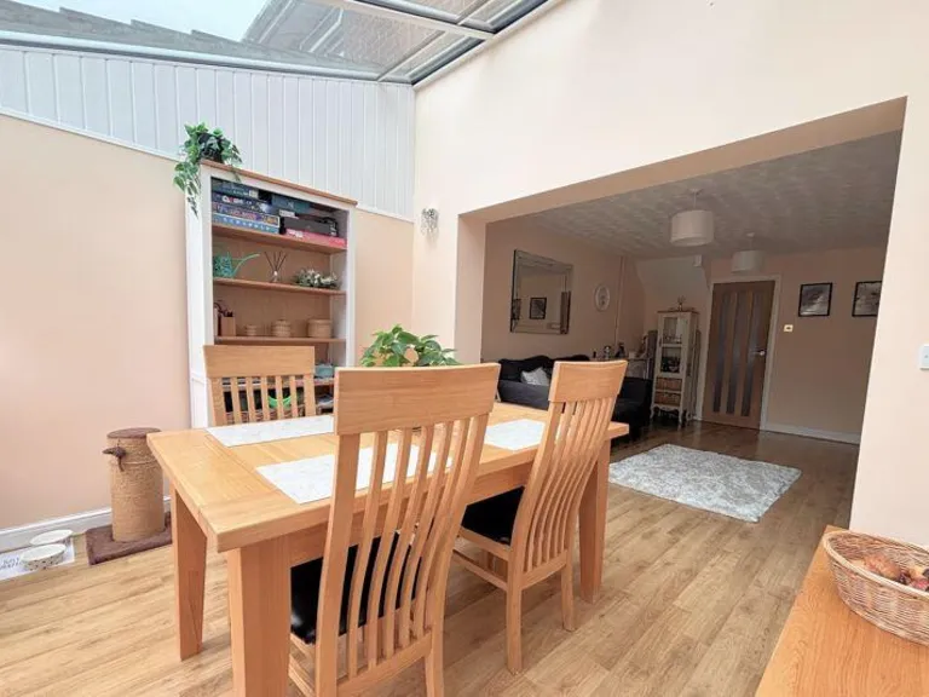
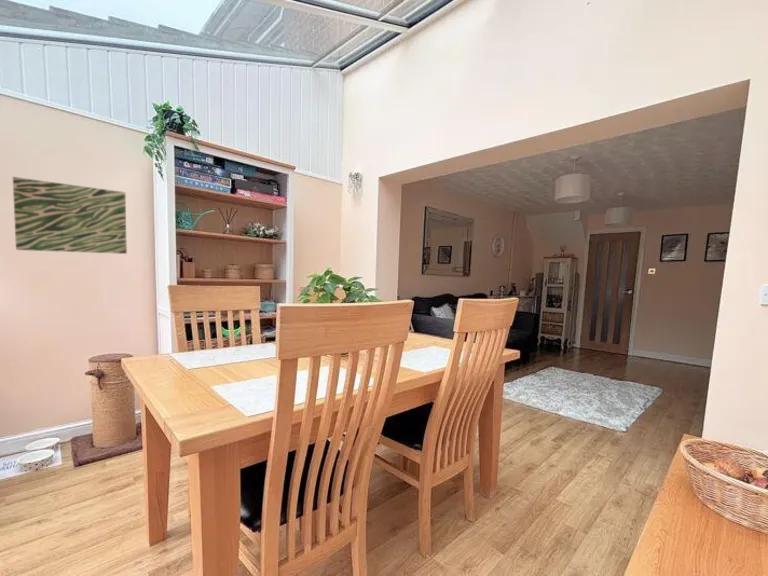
+ wall art (74, 218)
